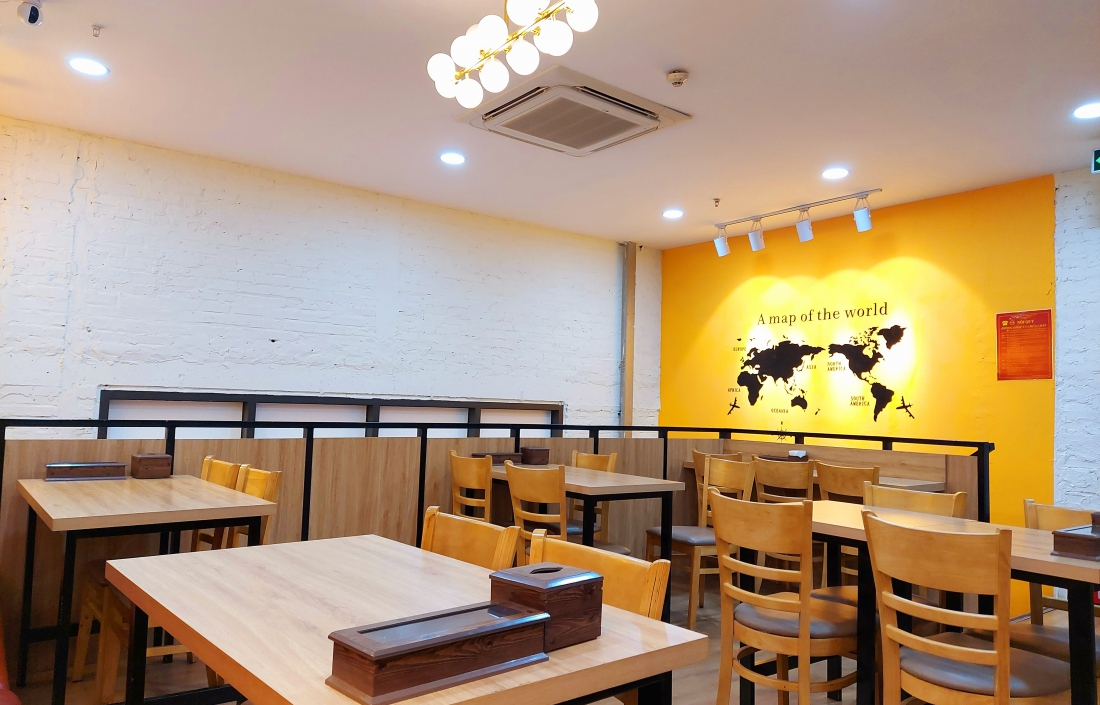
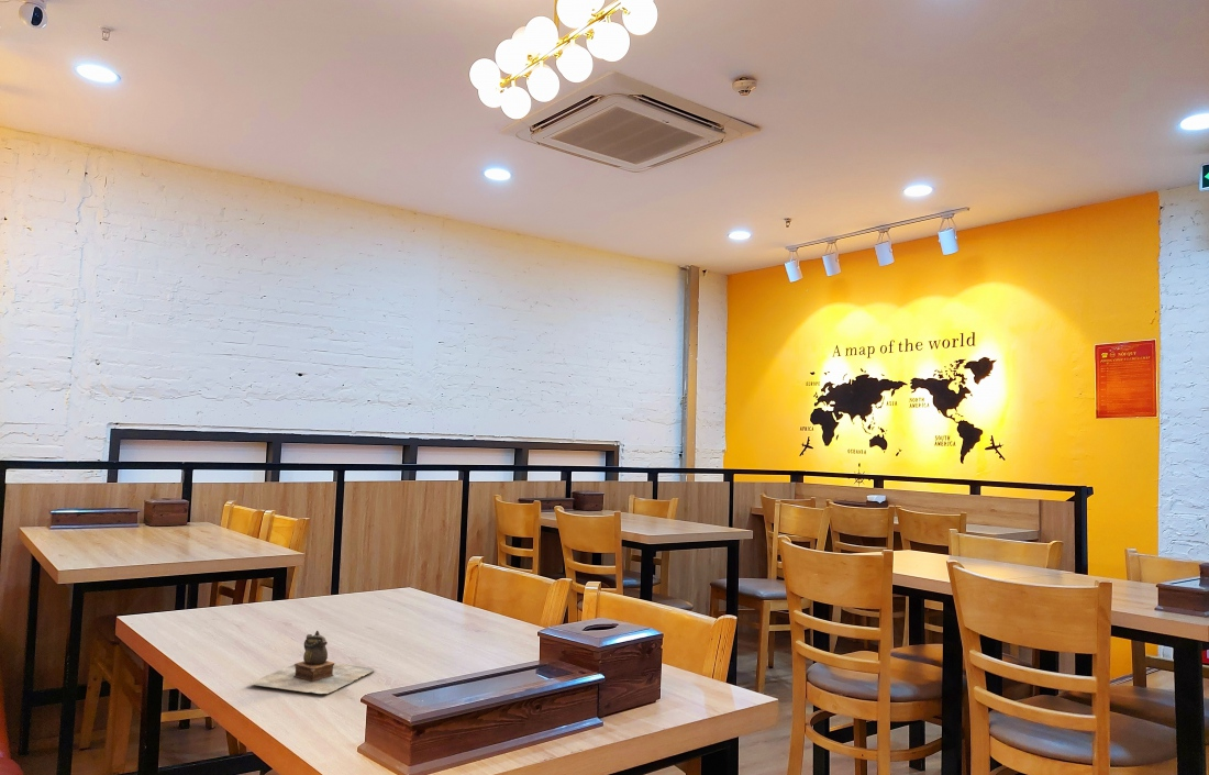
+ teapot (314, 654)
